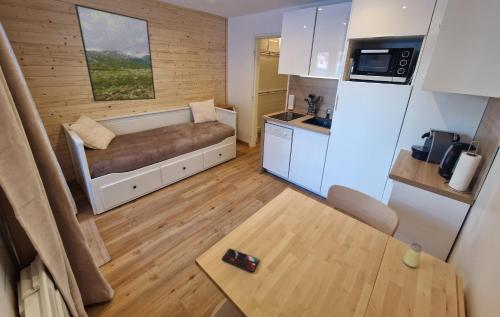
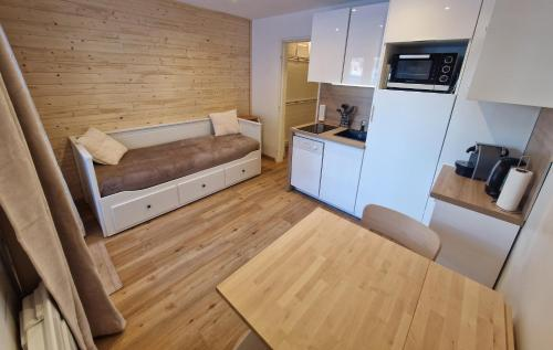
- smartphone (240, 259)
- saltshaker (413, 254)
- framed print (121, 59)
